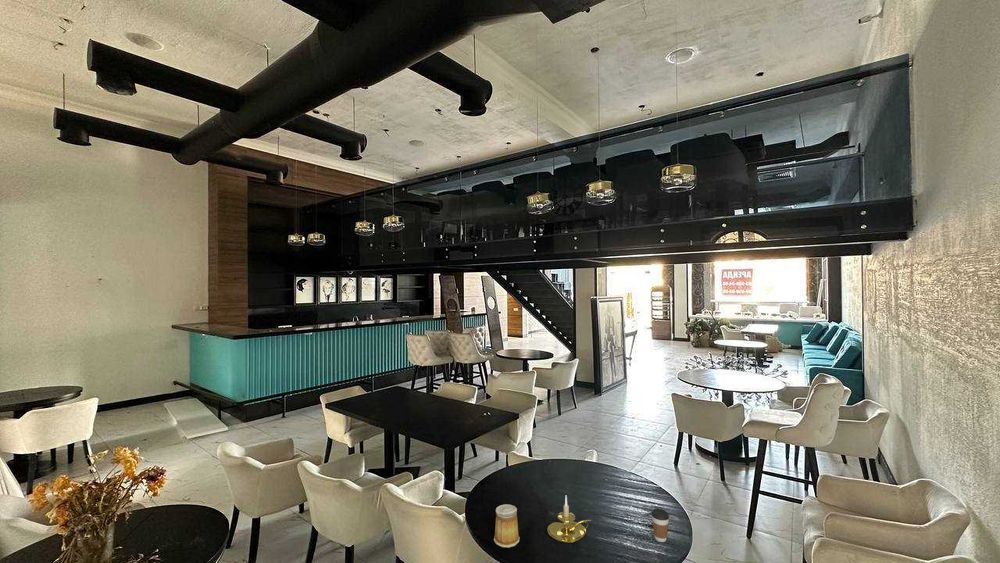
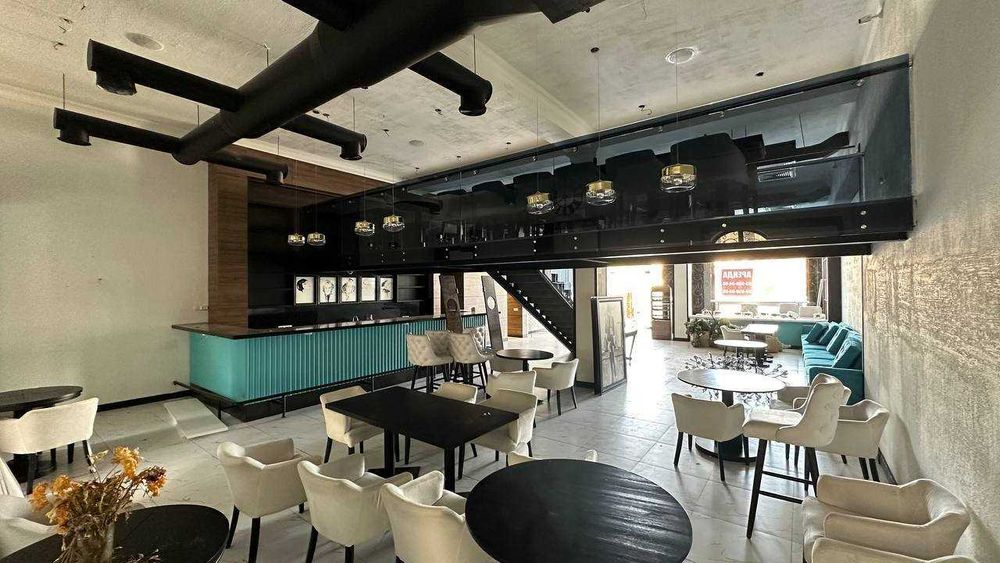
- mug (507, 521)
- coffee cup (660, 525)
- candle holder (569, 514)
